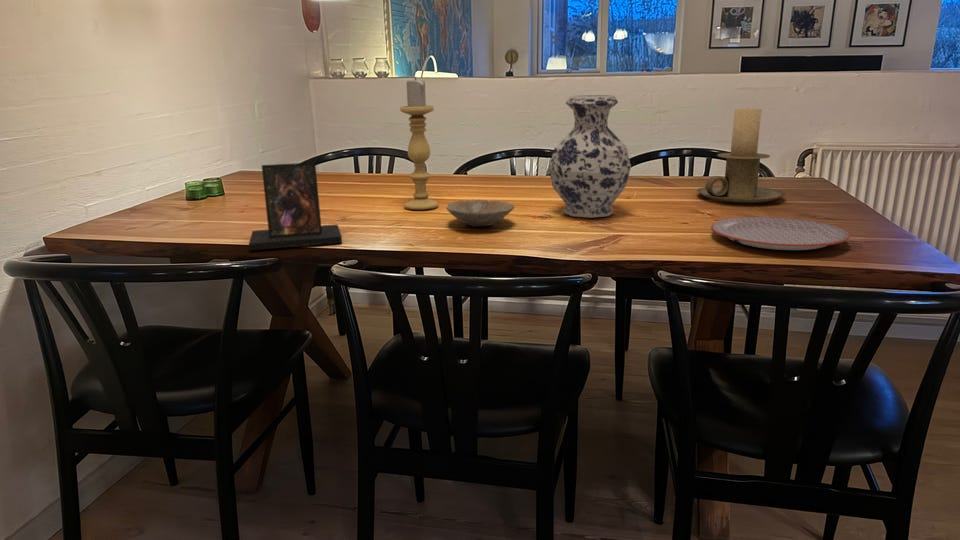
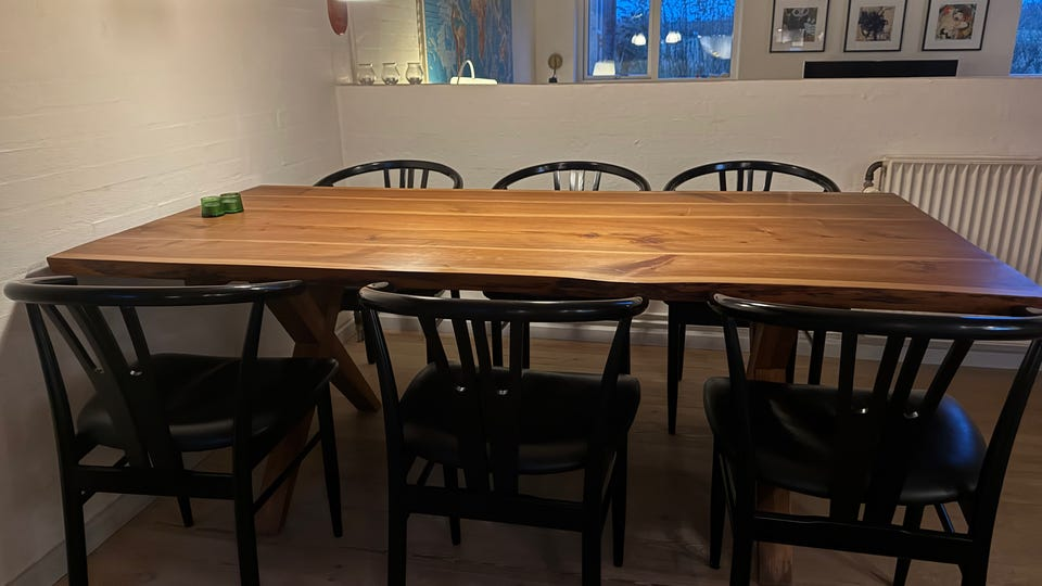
- candle holder (418, 143)
- photo frame (292, 202)
- bowl (479, 214)
- candle holder (743, 153)
- vase (590, 155)
- plate (777, 234)
